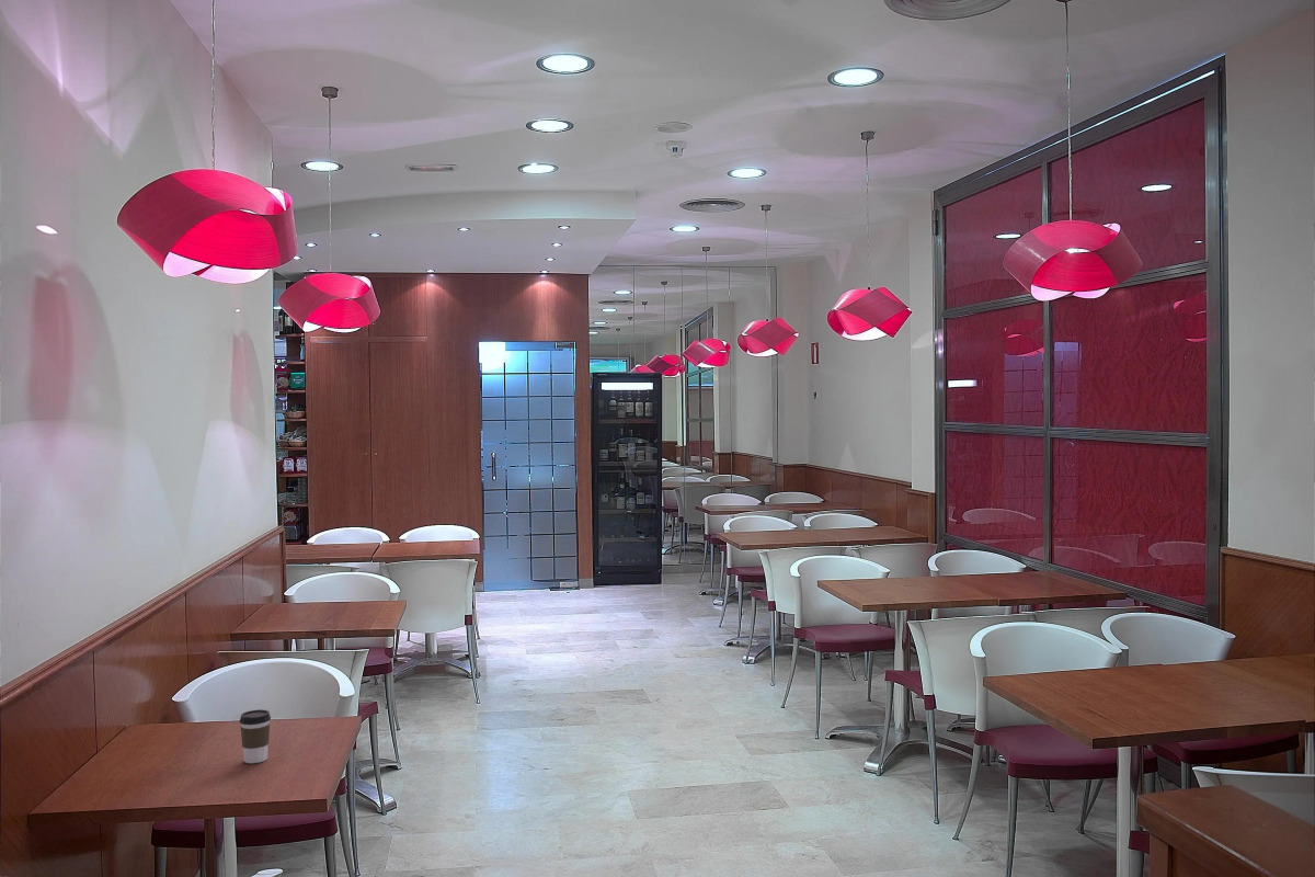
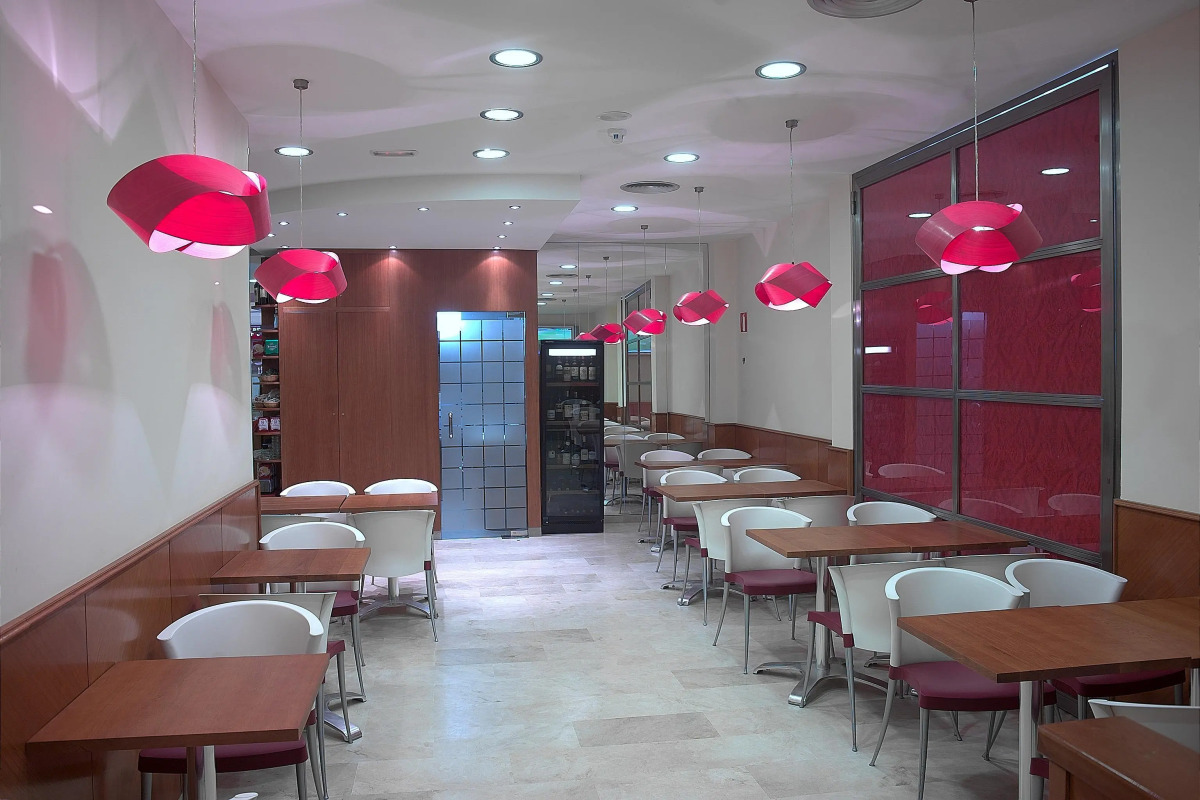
- coffee cup (255, 736)
